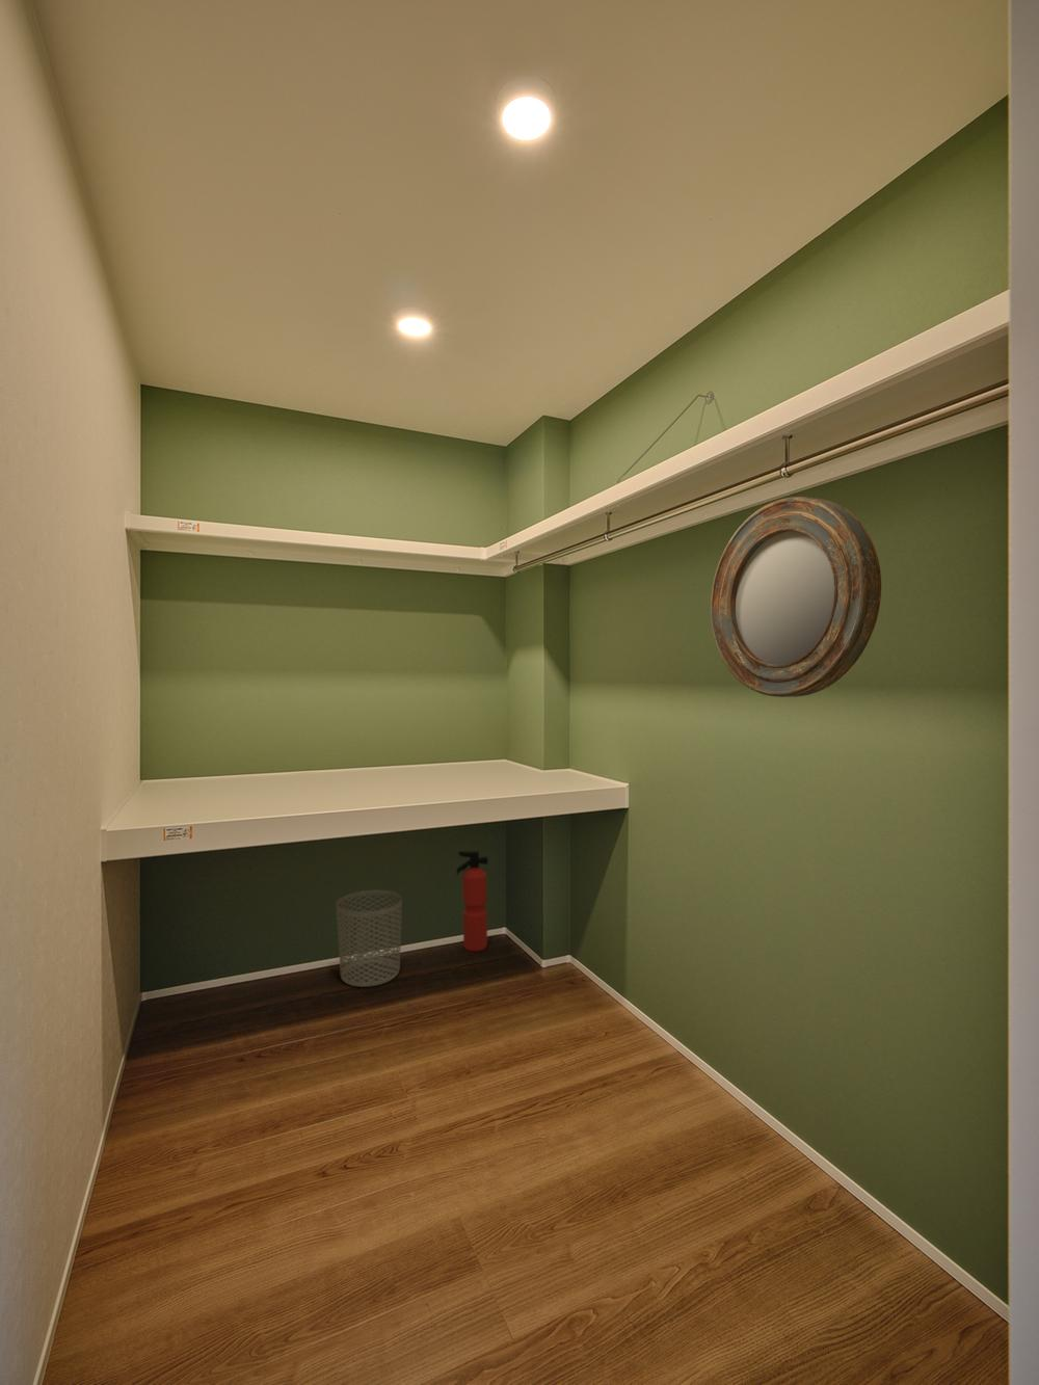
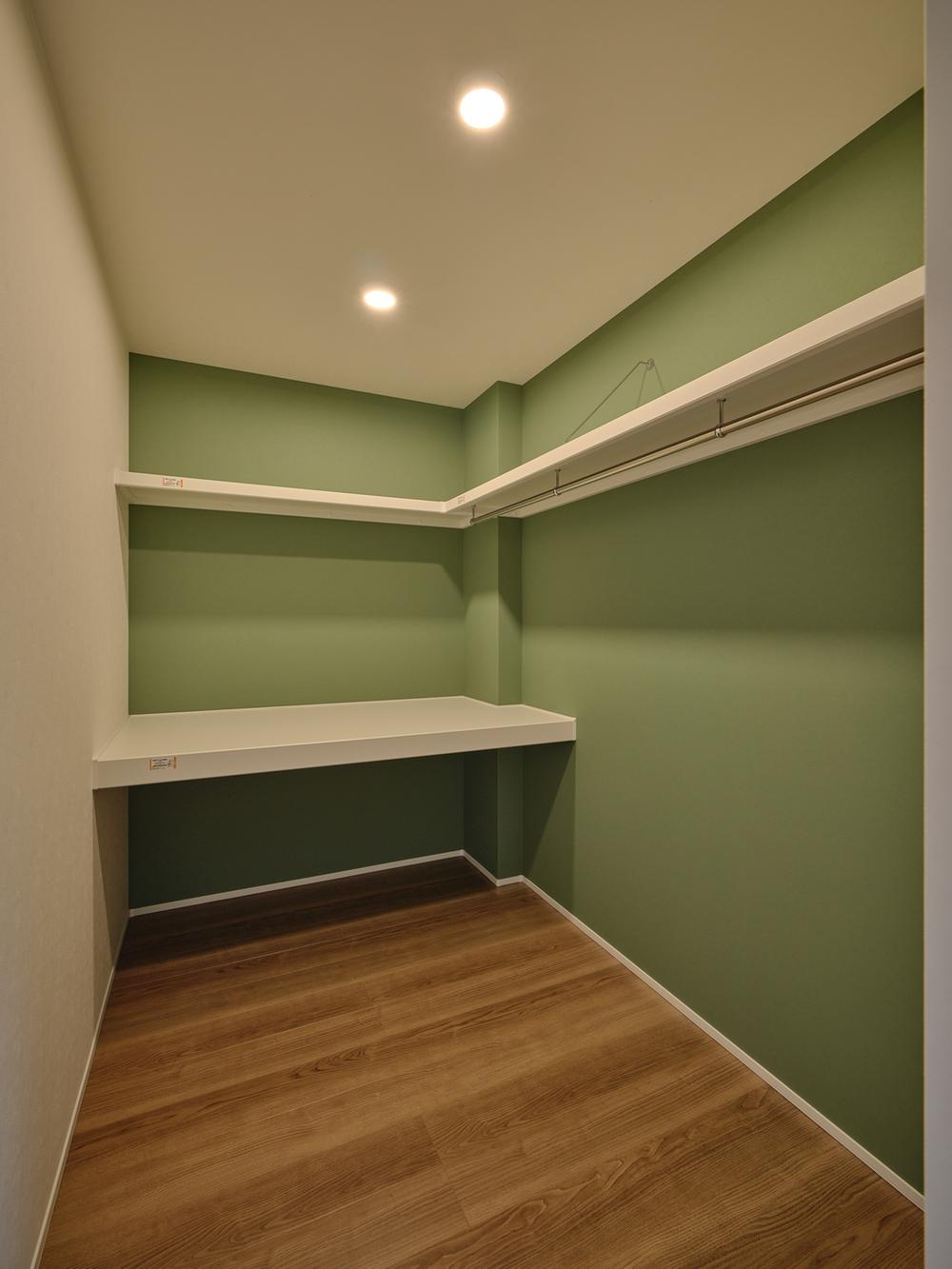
- waste bin (370, 936)
- home mirror (784, 598)
- fire extinguisher (473, 898)
